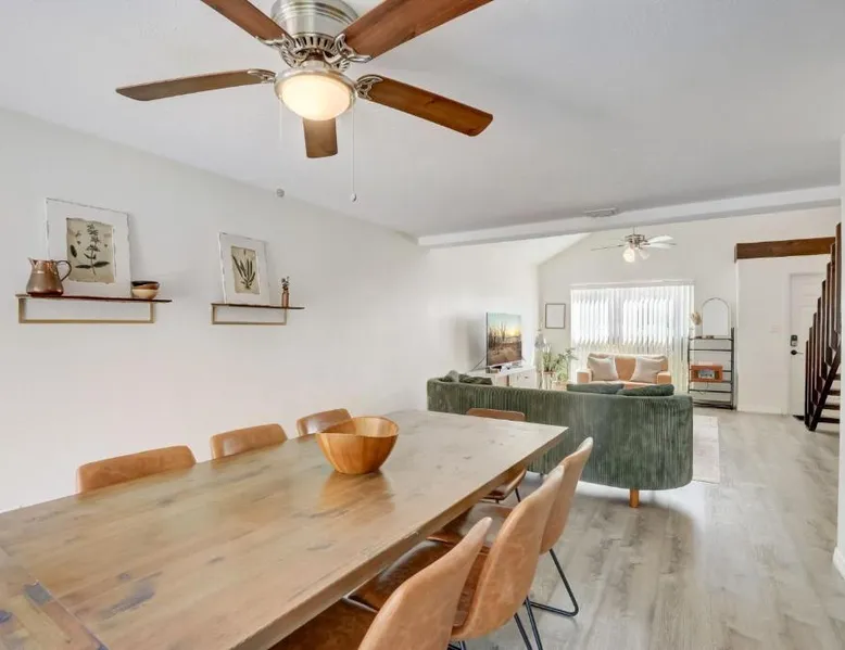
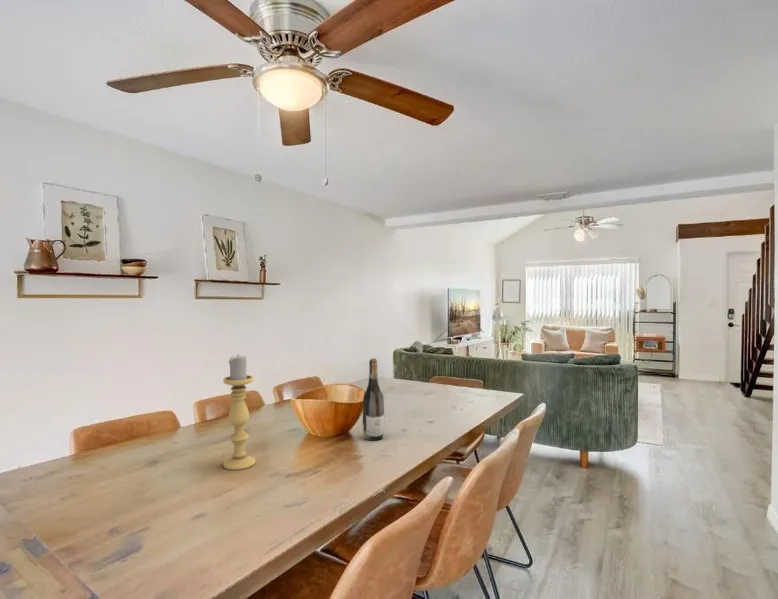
+ wine bottle (373, 398)
+ candle holder (238, 409)
